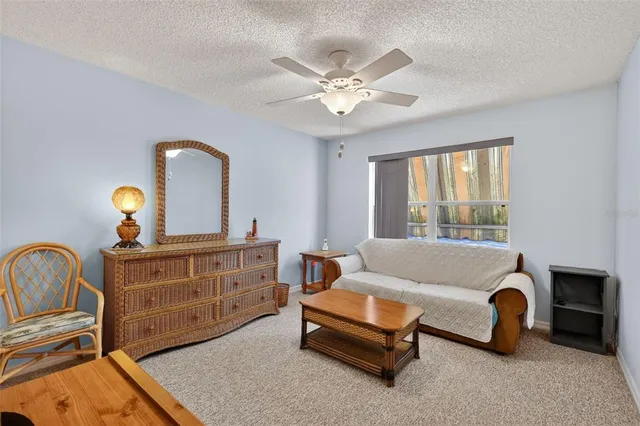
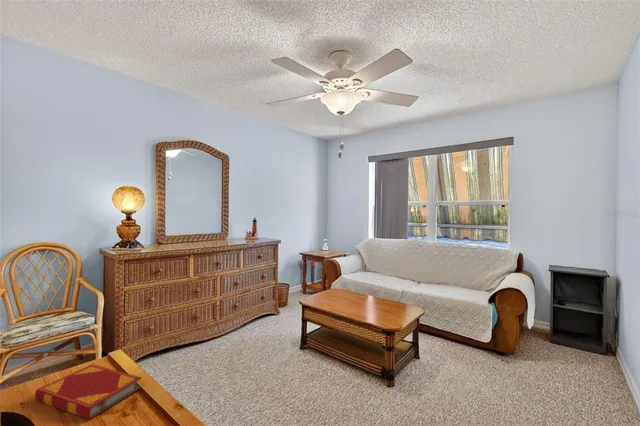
+ hardback book (90, 388)
